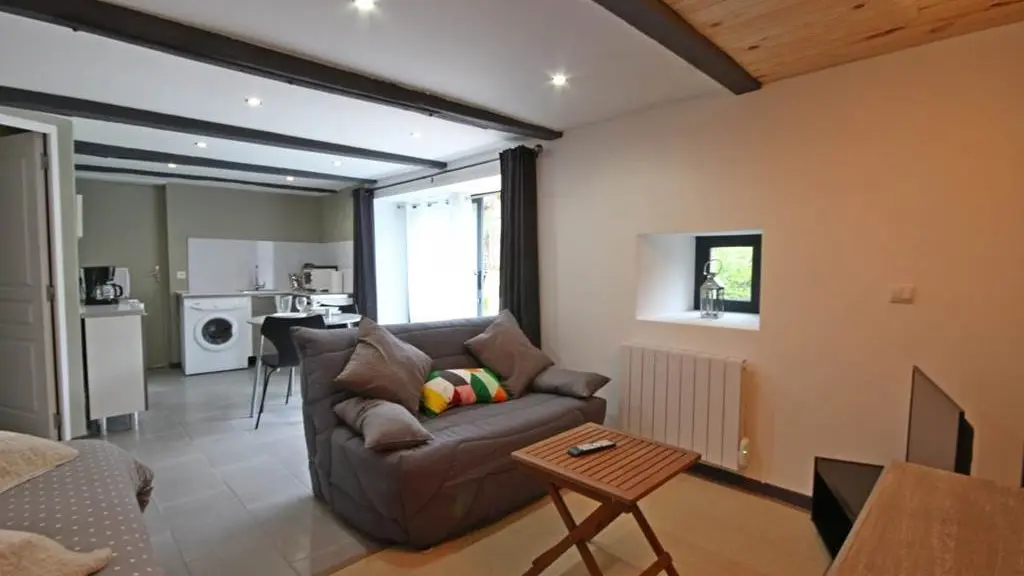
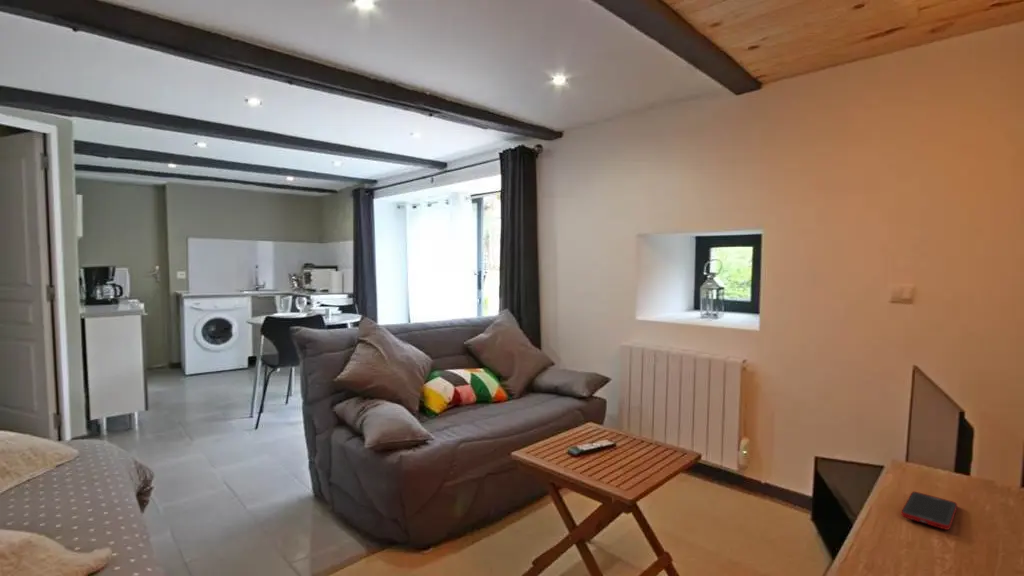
+ cell phone (929, 509)
